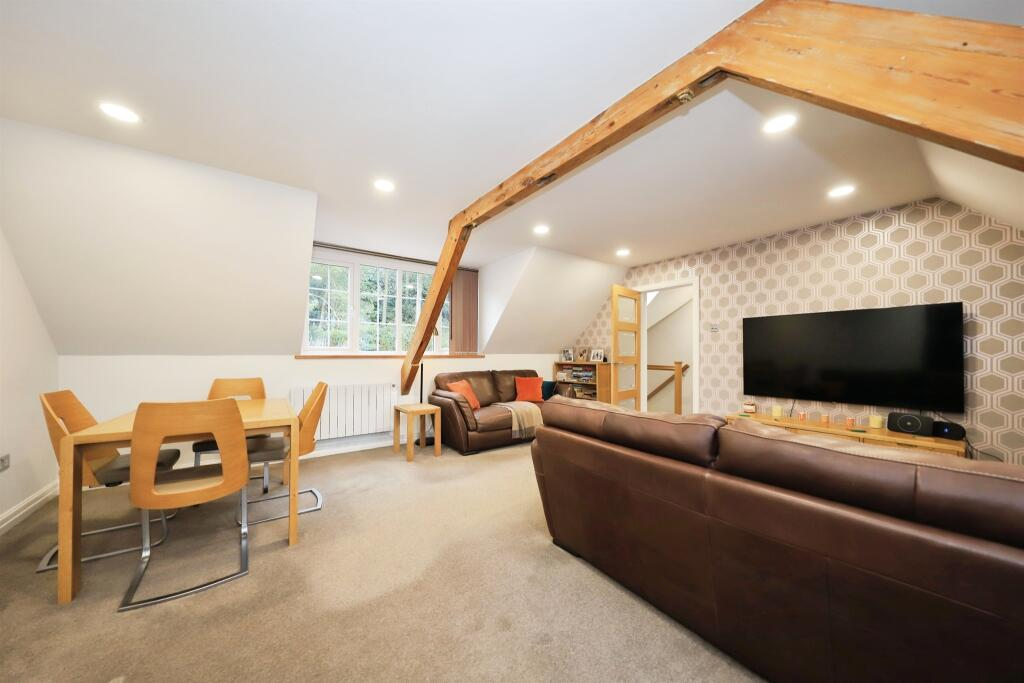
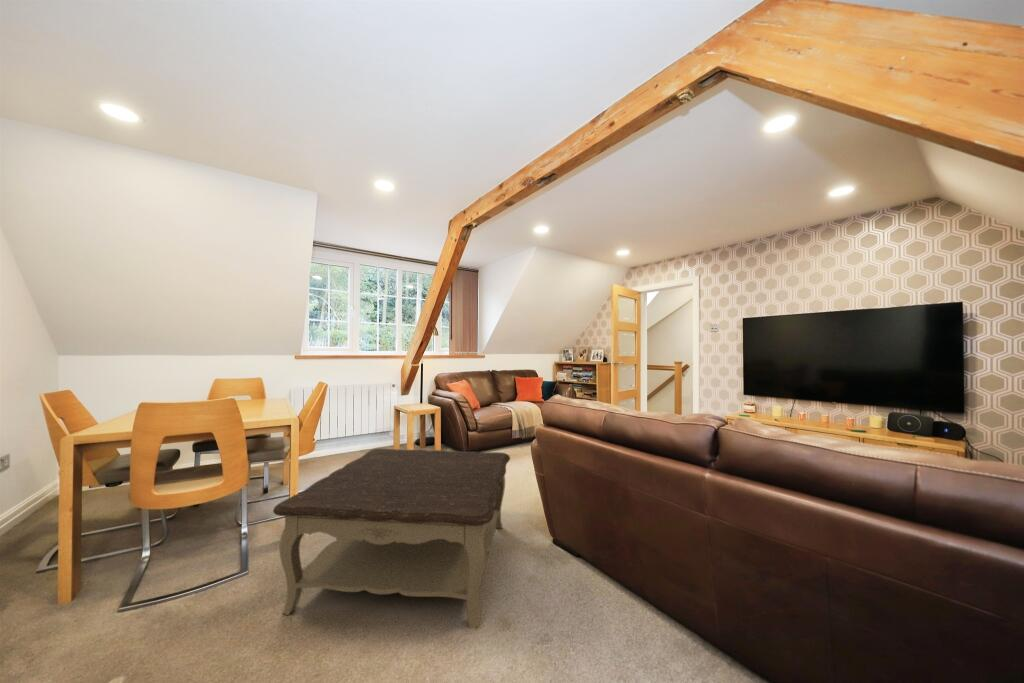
+ coffee table (415, 517)
